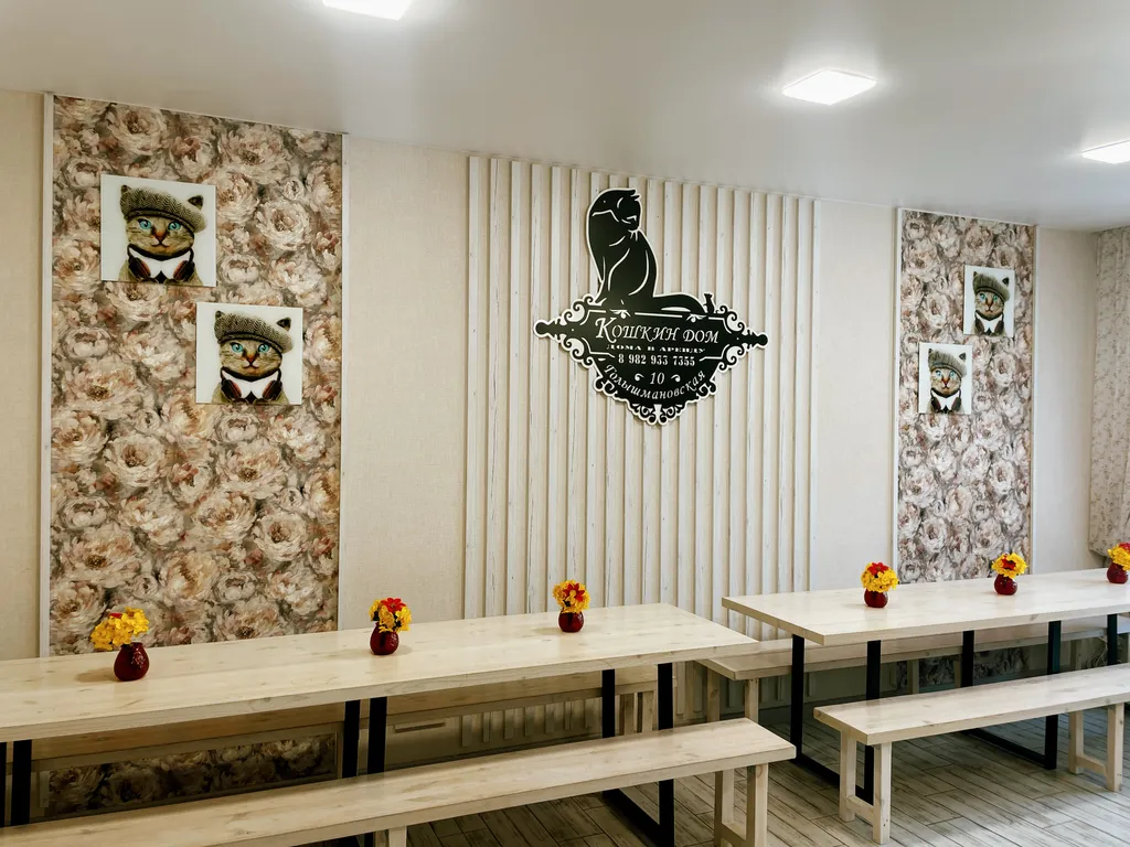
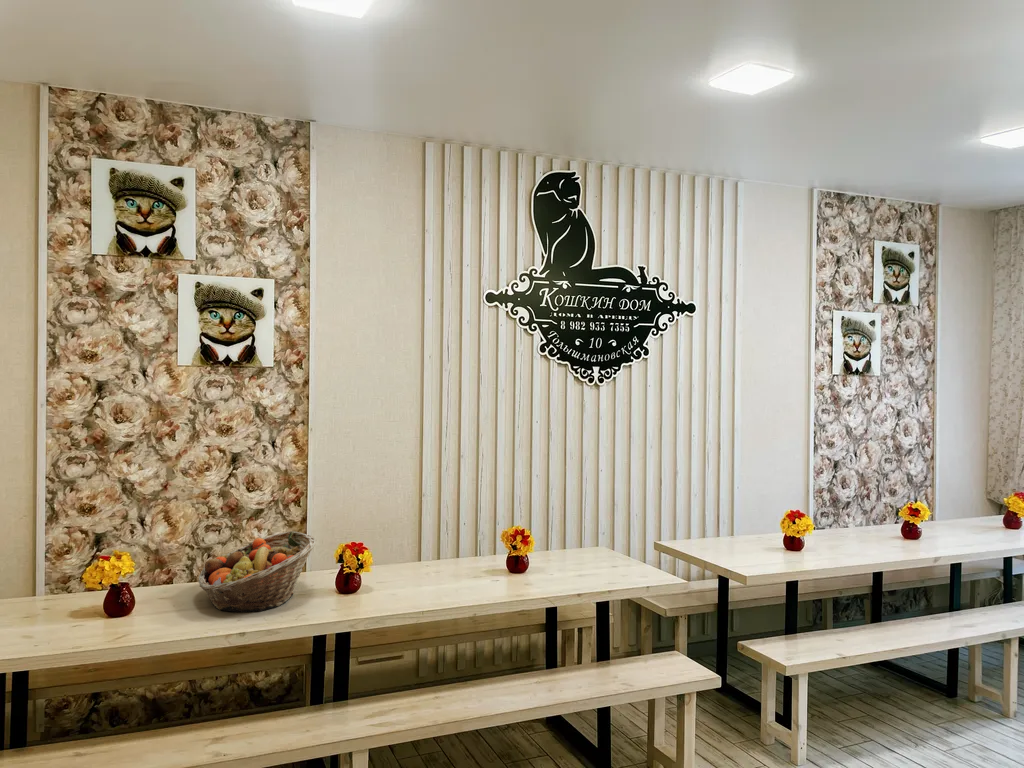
+ fruit basket (257, 569)
